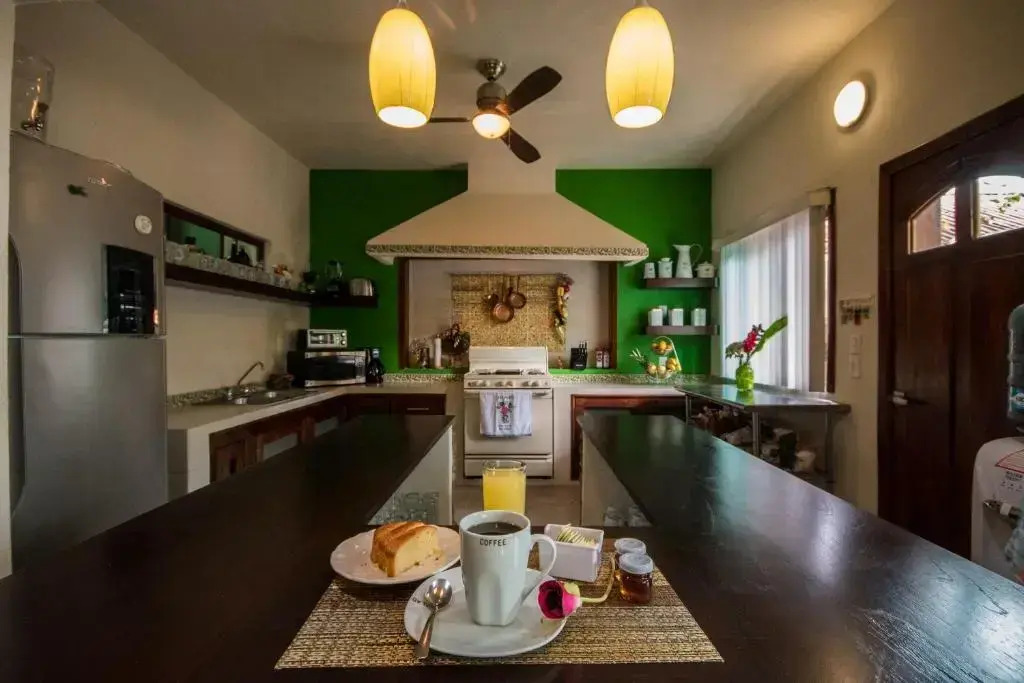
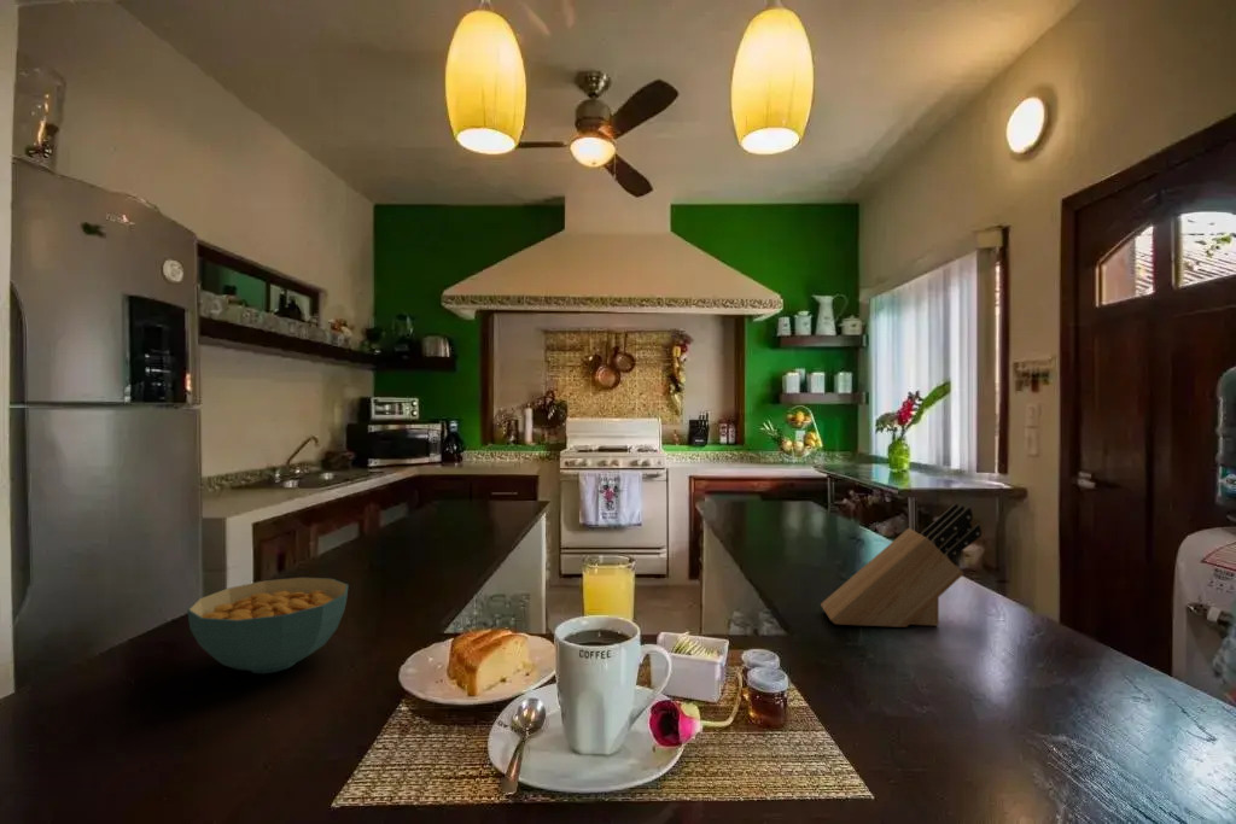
+ cereal bowl (273, 630)
+ knife block (899, 561)
